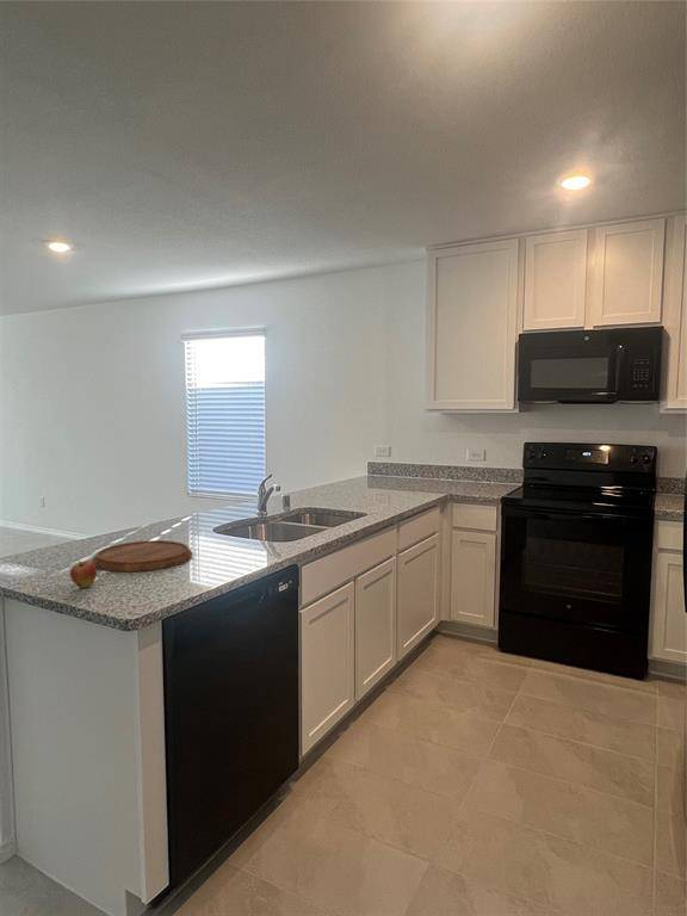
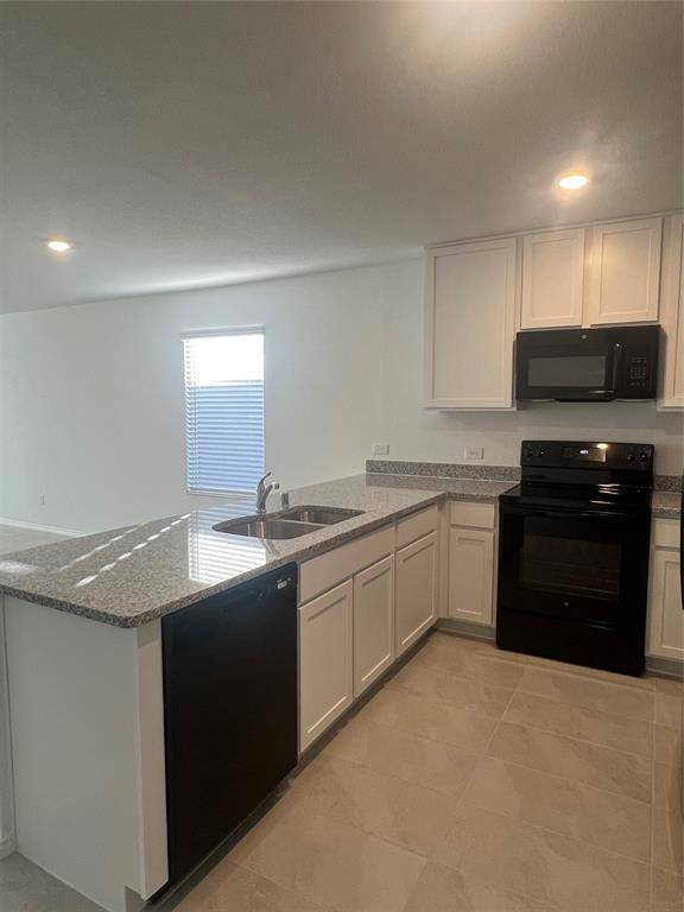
- fruit (83, 572)
- cutting board (143, 553)
